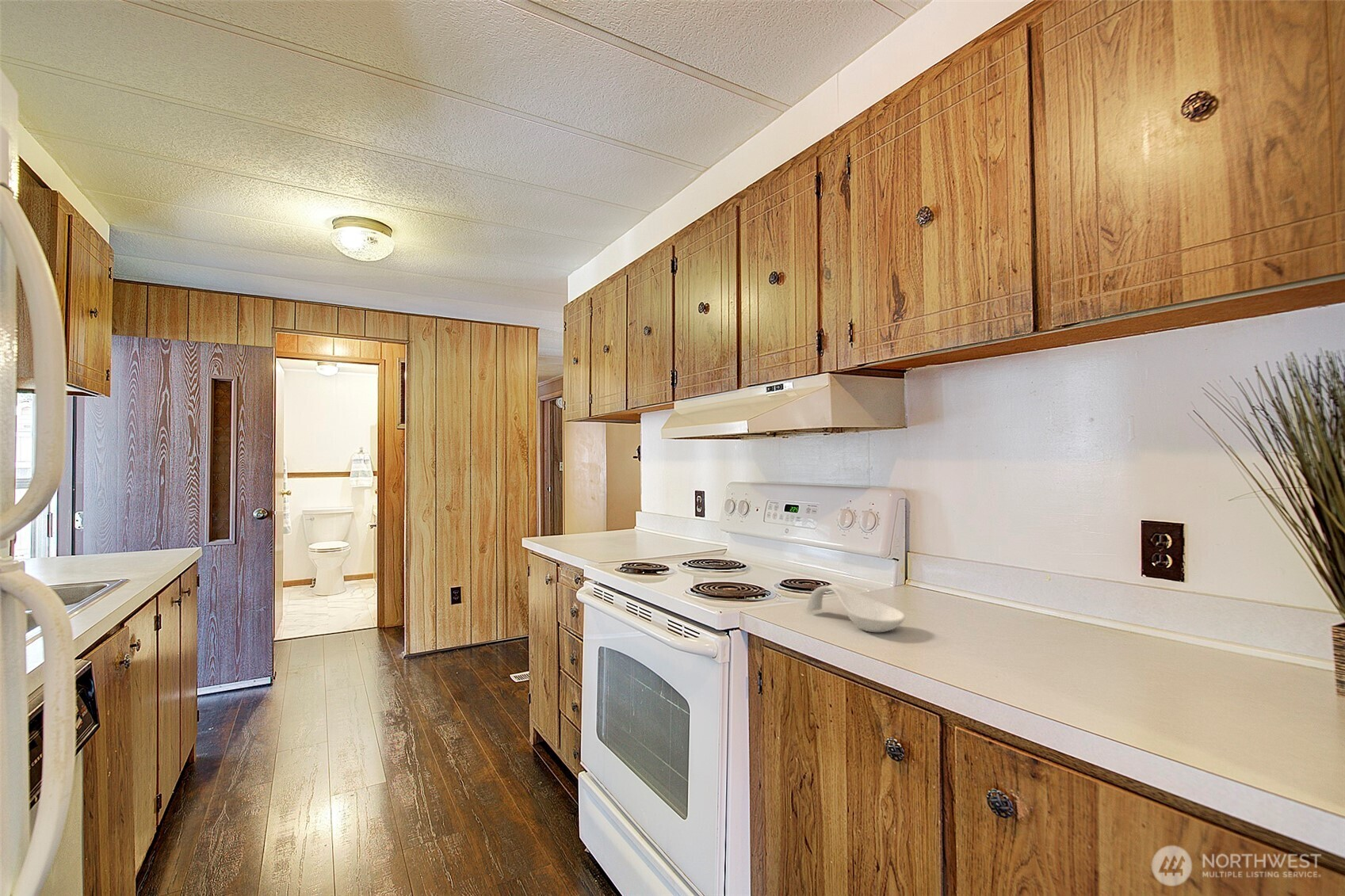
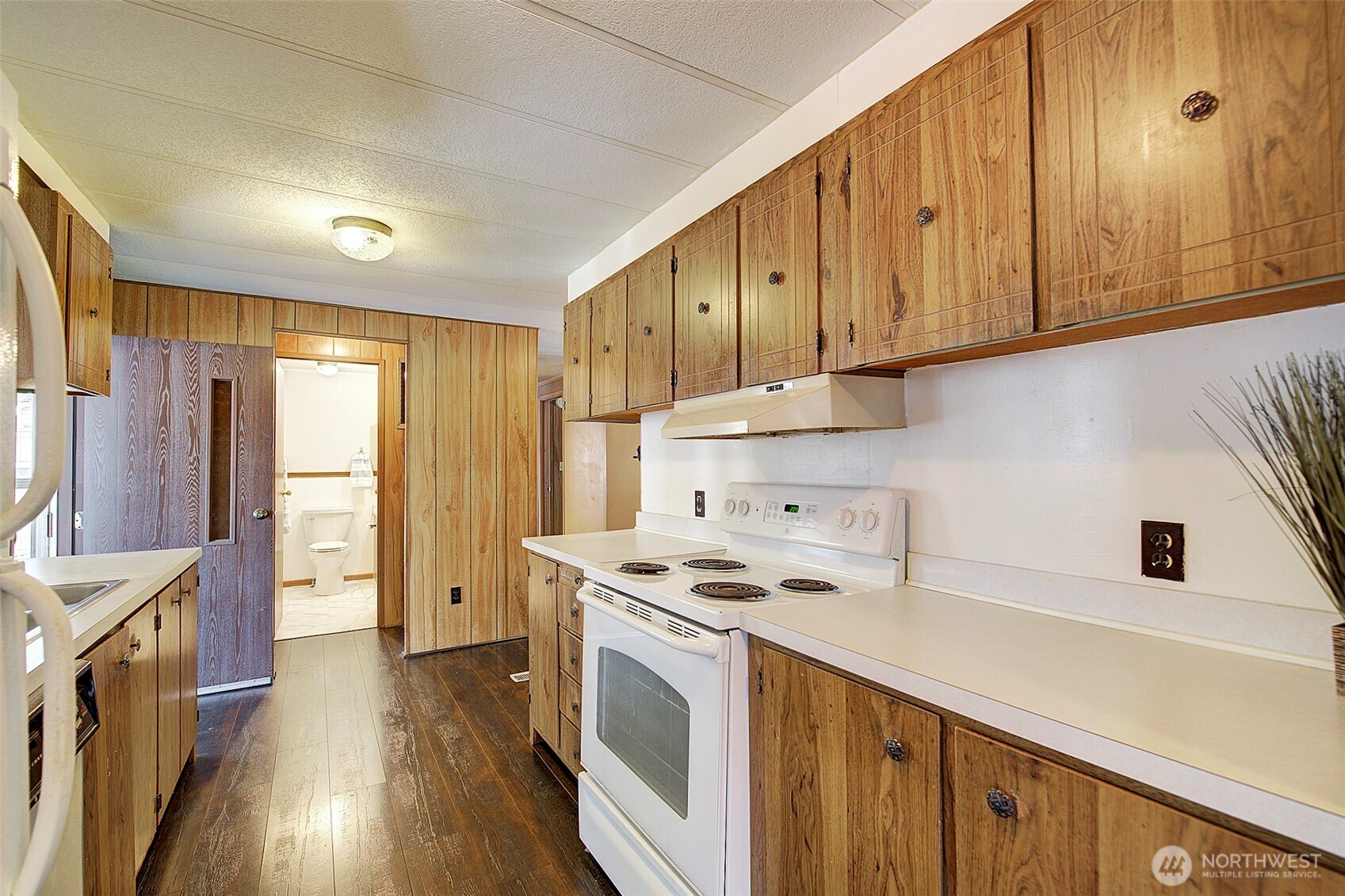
- spoon rest (852, 606)
